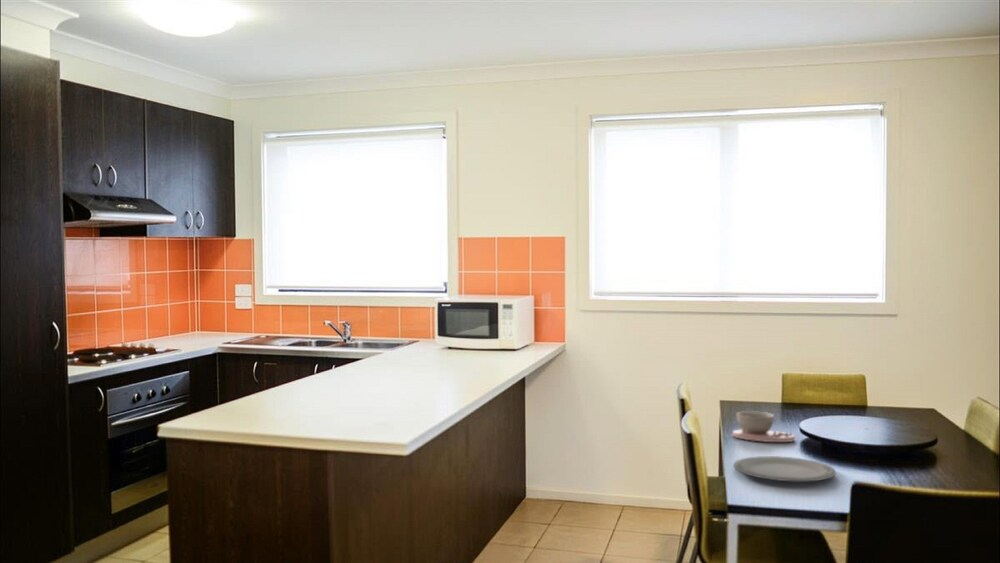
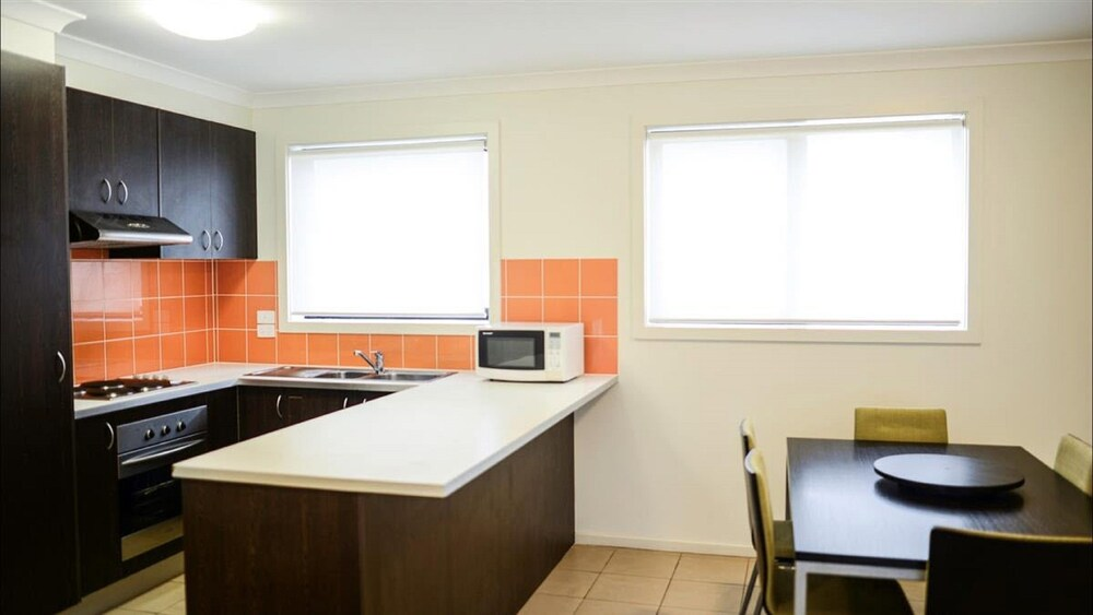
- bowl (763, 426)
- plate (783, 470)
